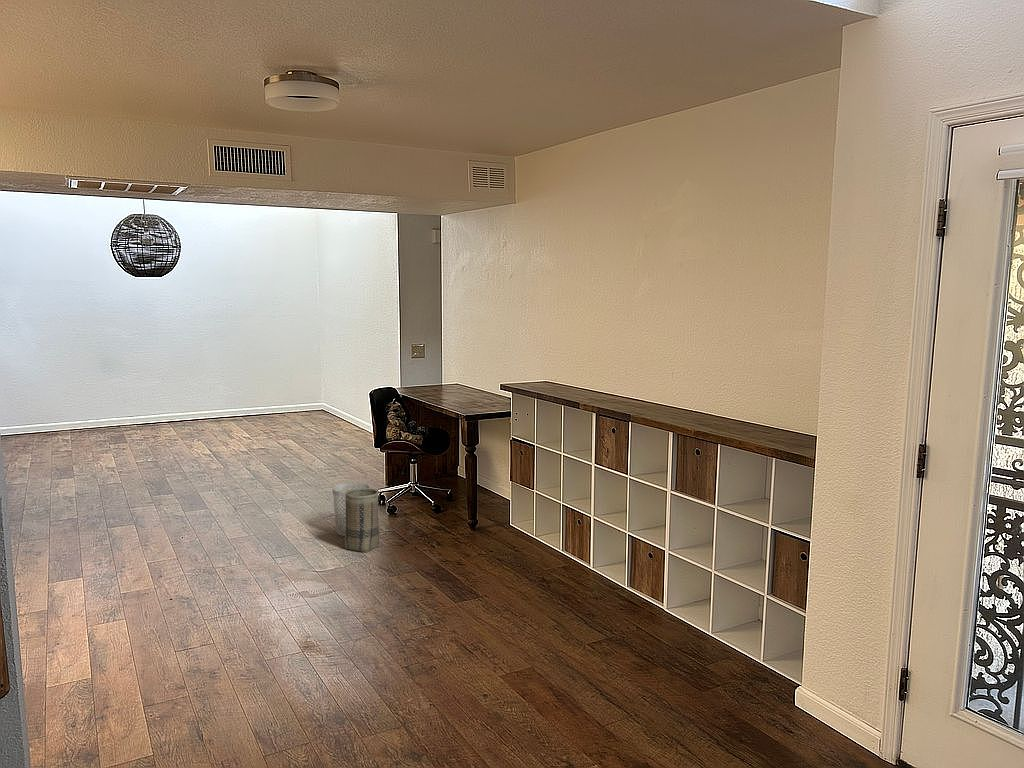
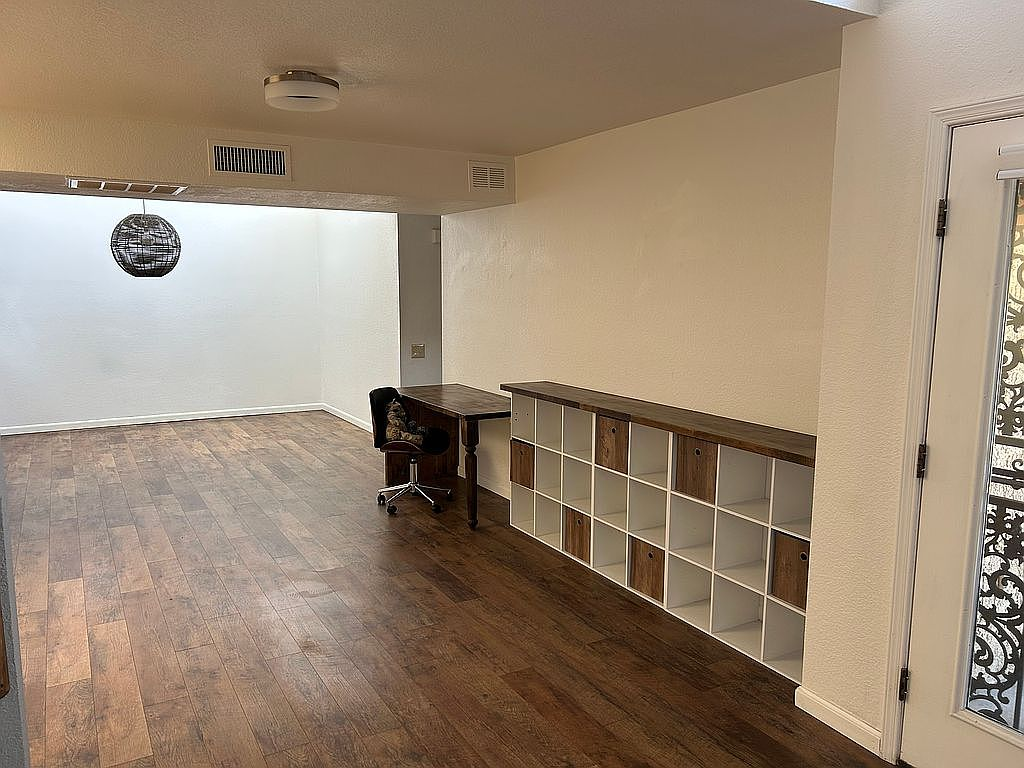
- wastebasket (345, 509)
- basket (362, 519)
